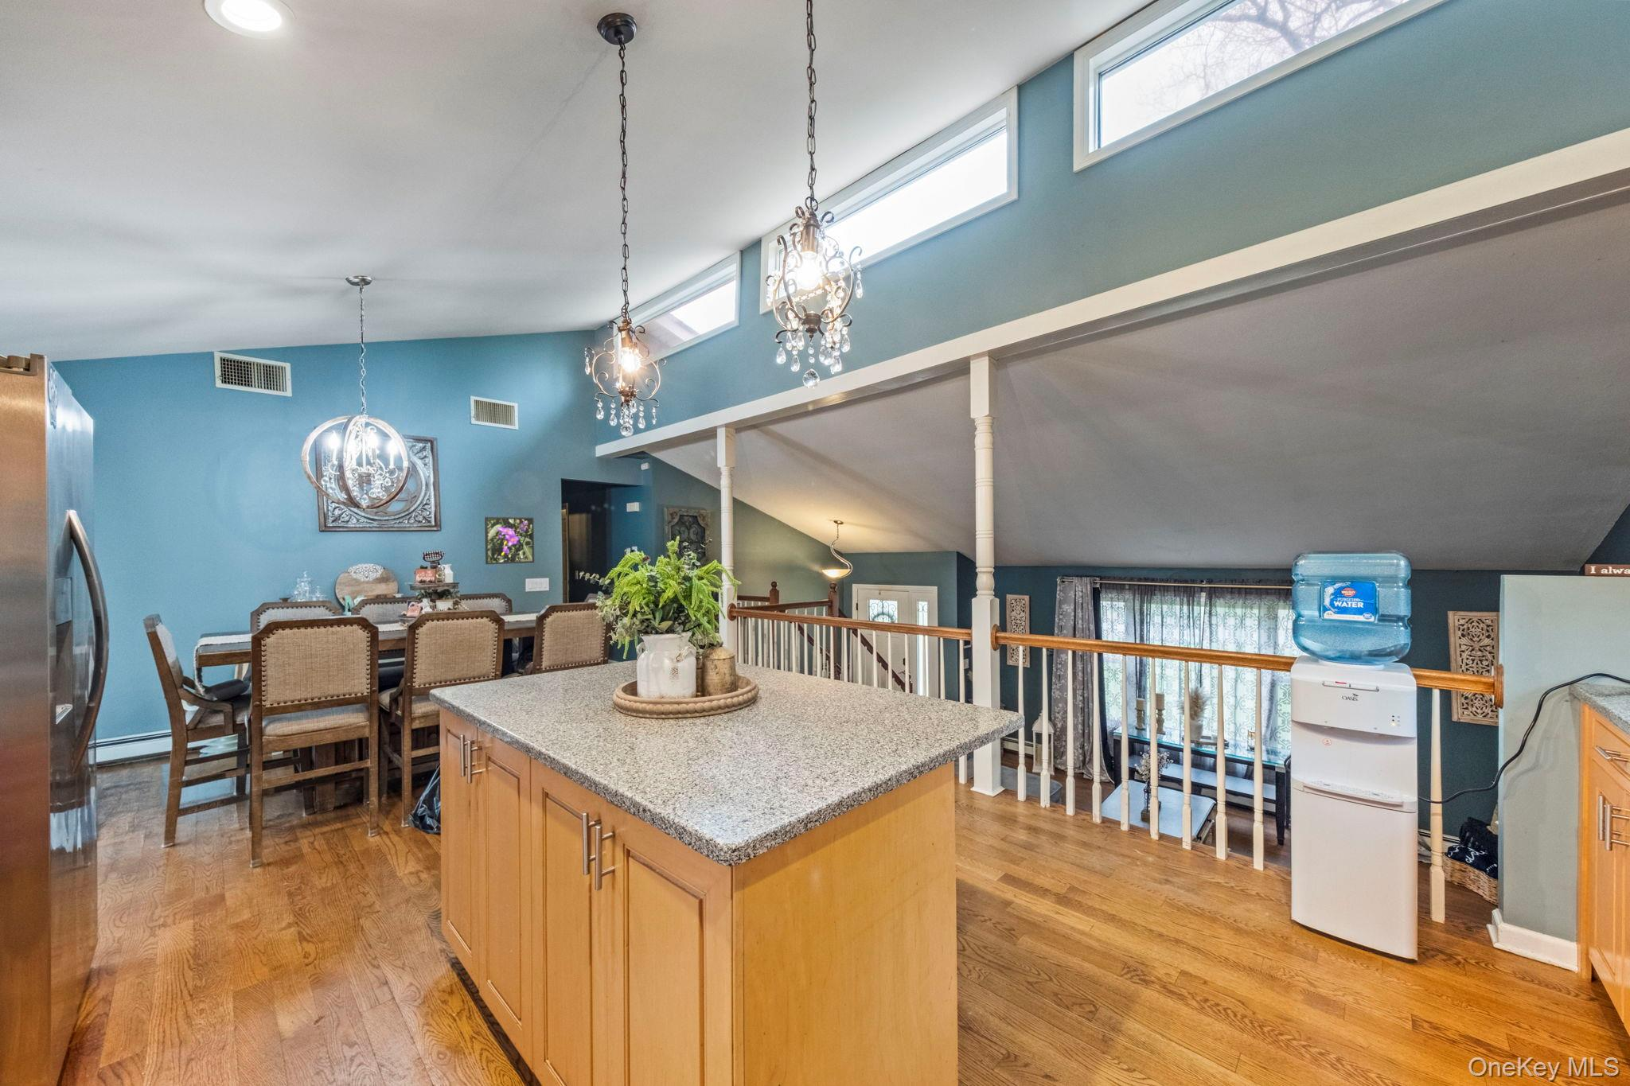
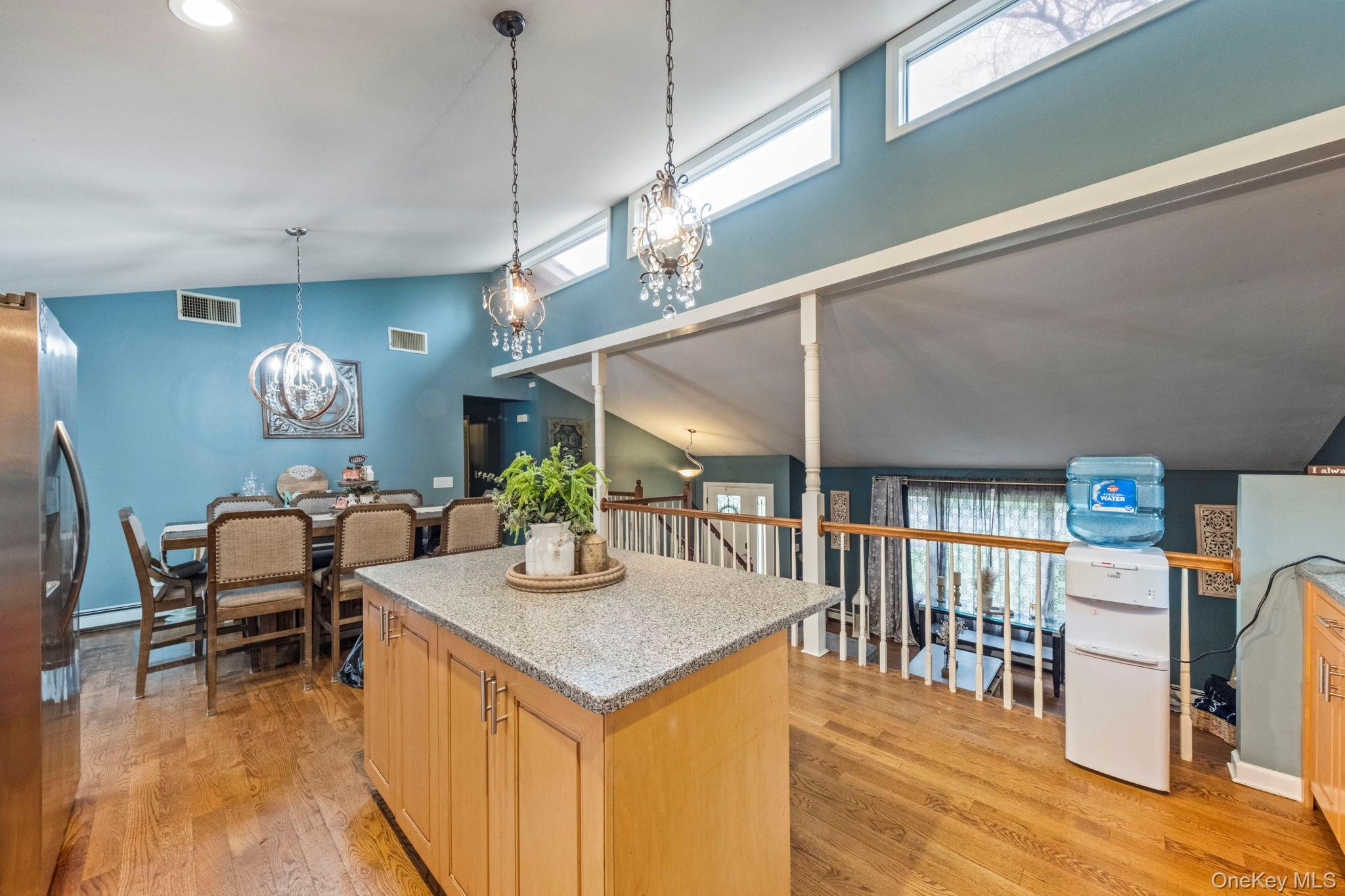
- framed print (510, 541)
